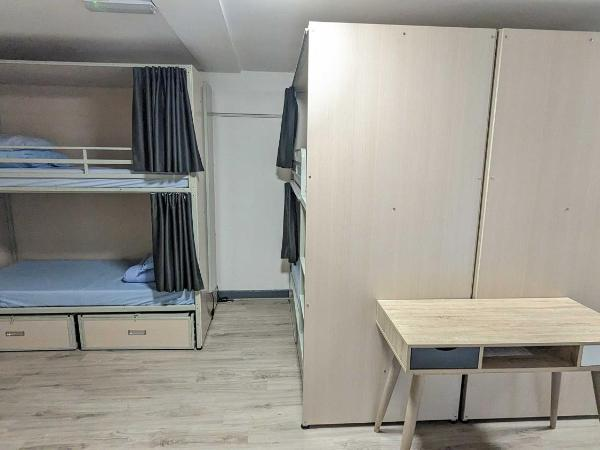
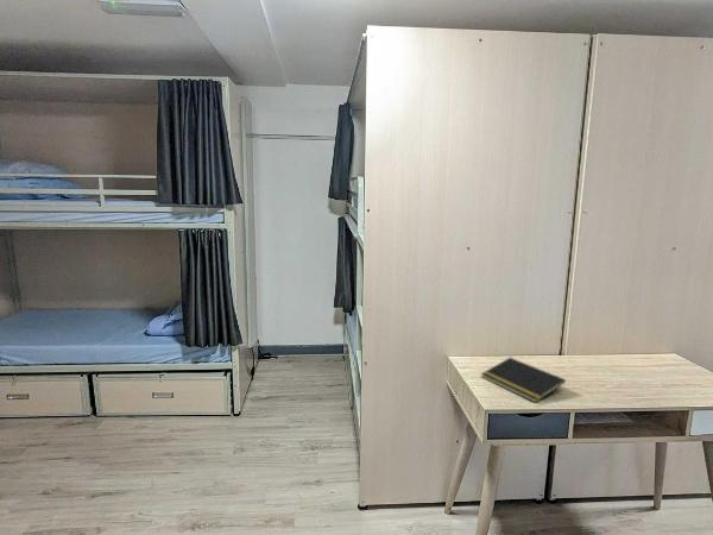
+ notepad (520, 378)
